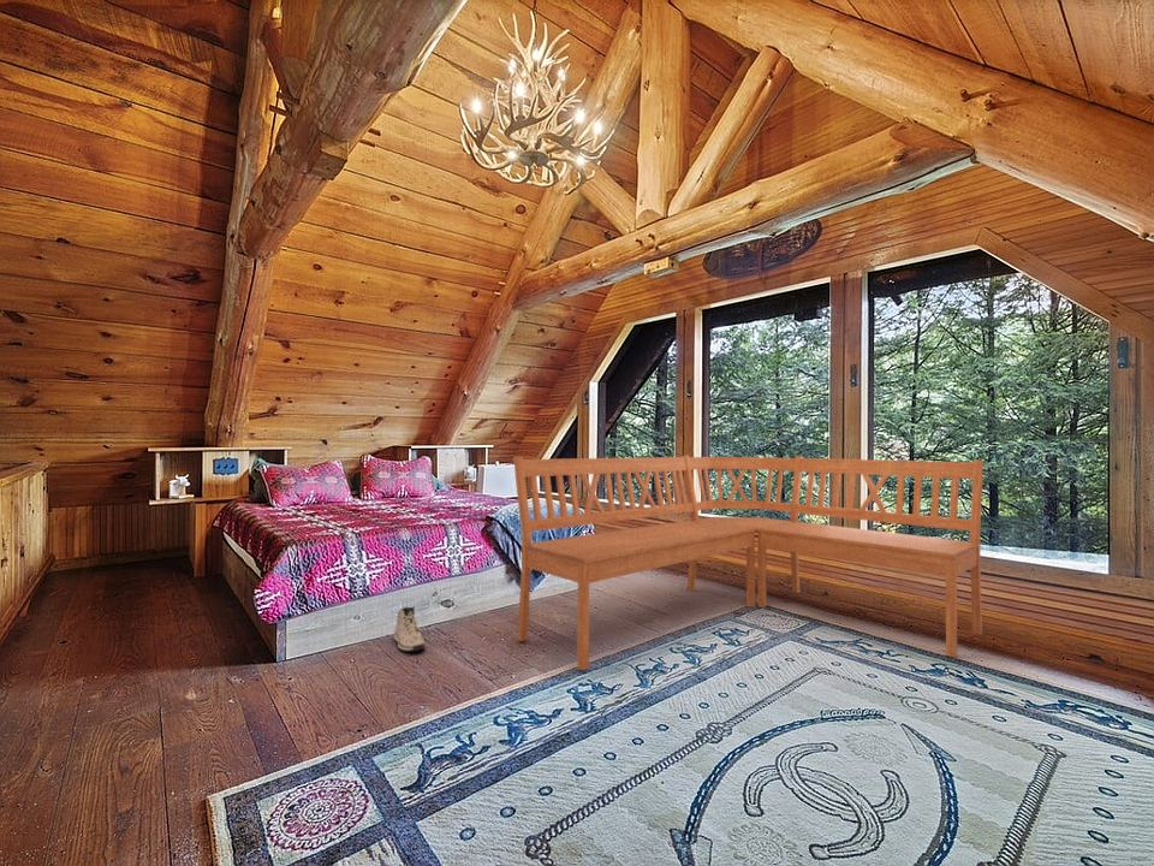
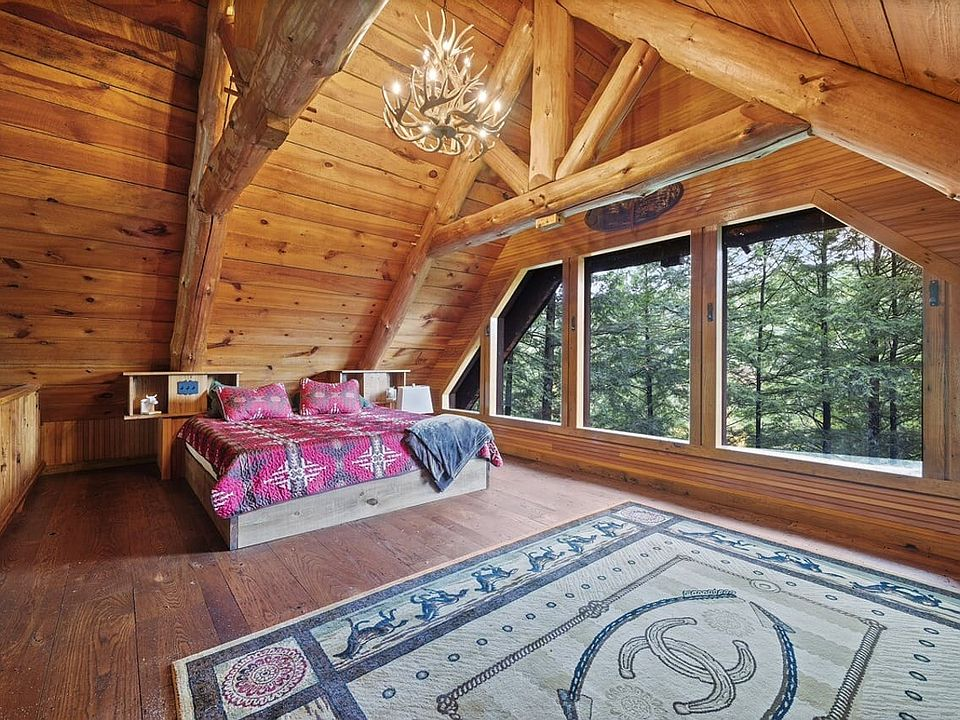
- bench (753, 546)
- sneaker (408, 627)
